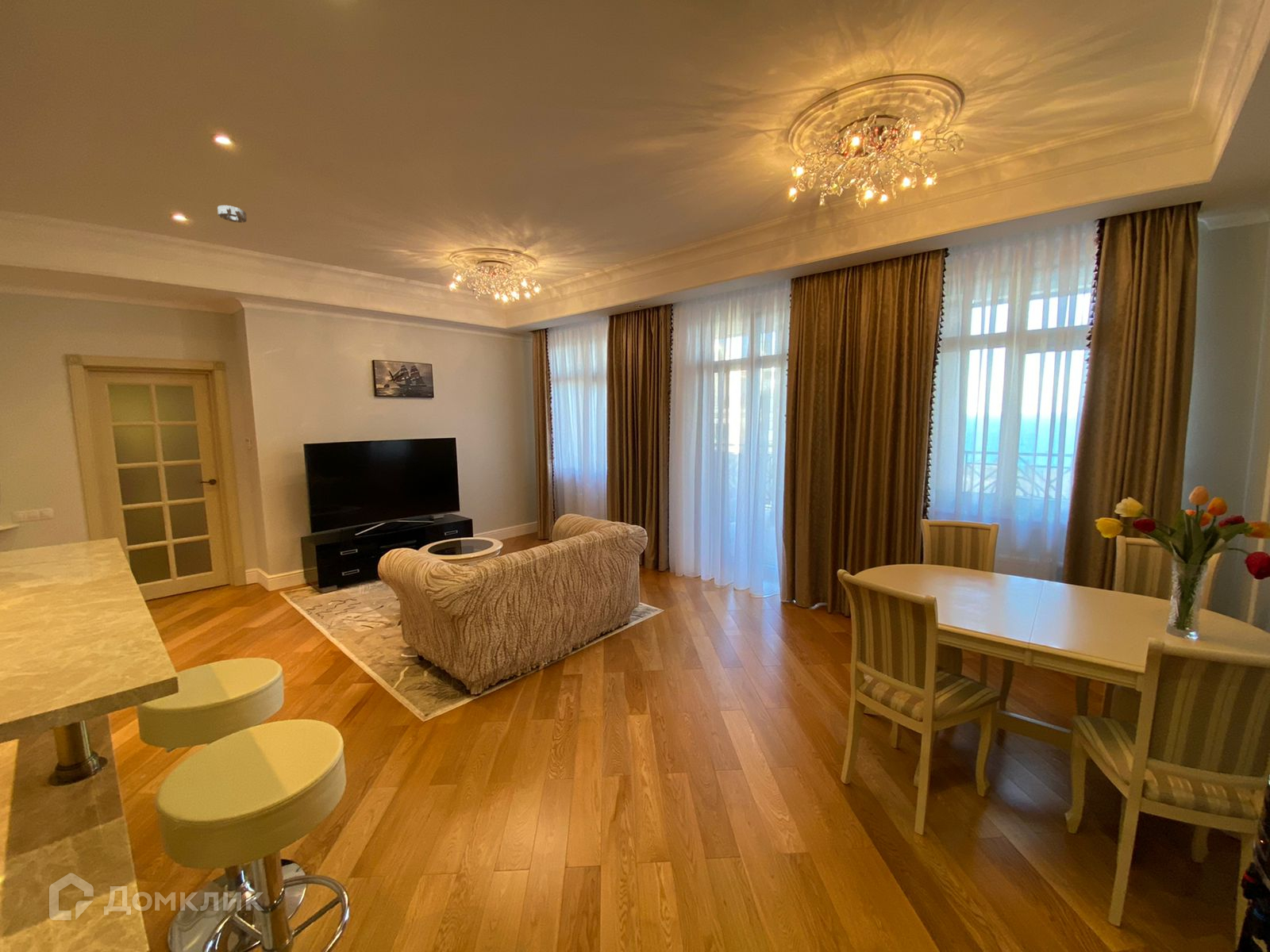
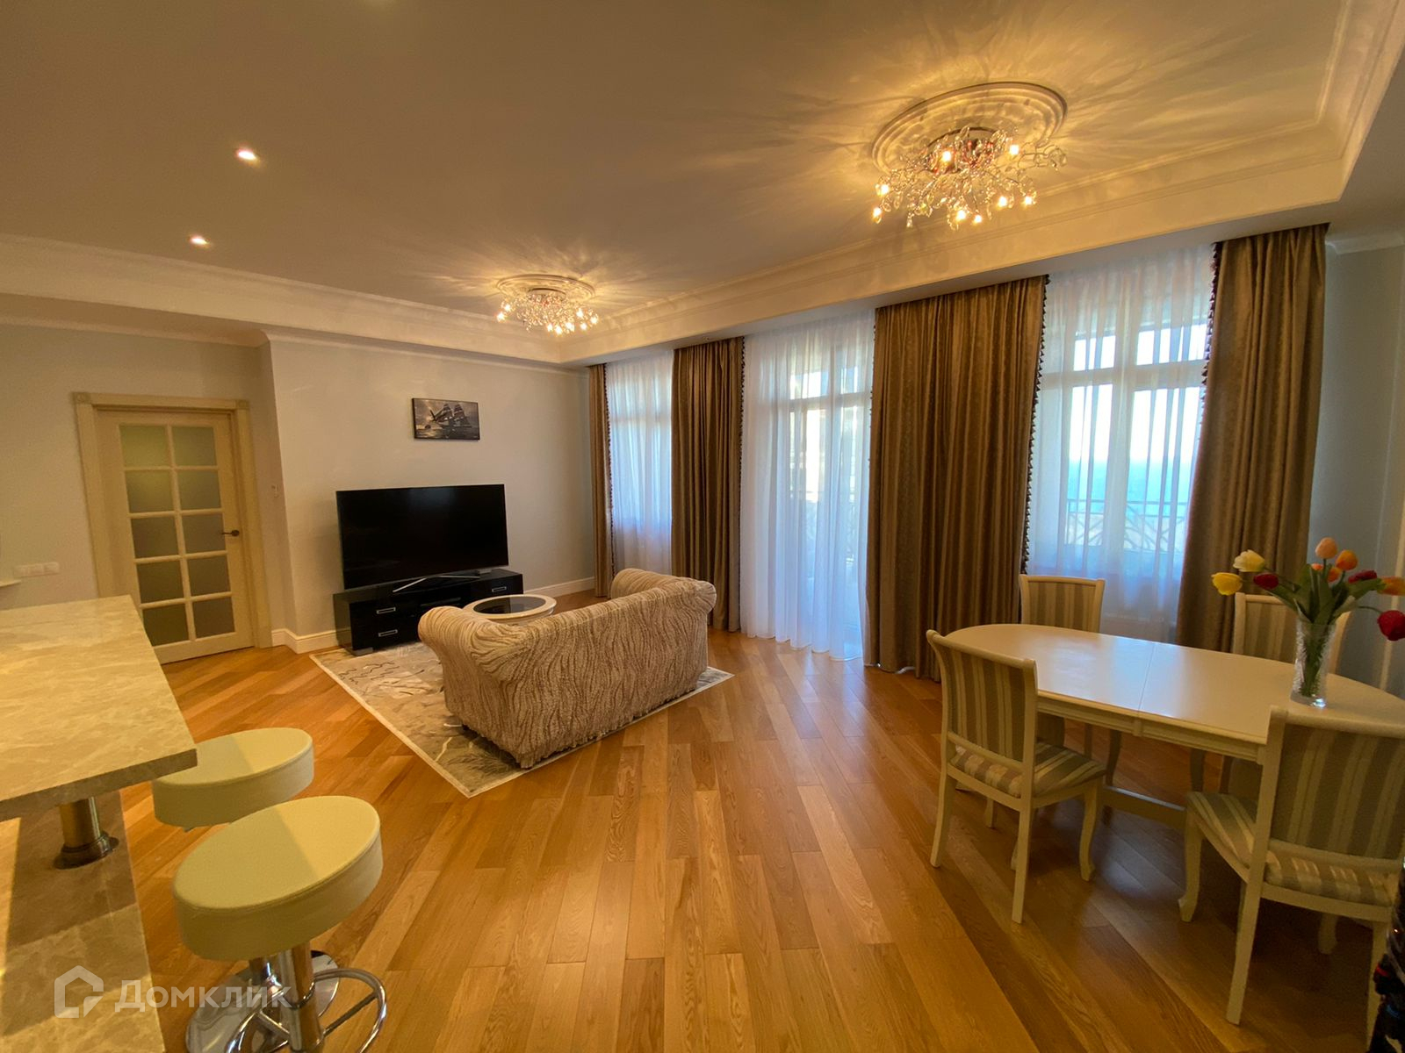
- smoke detector (232, 213)
